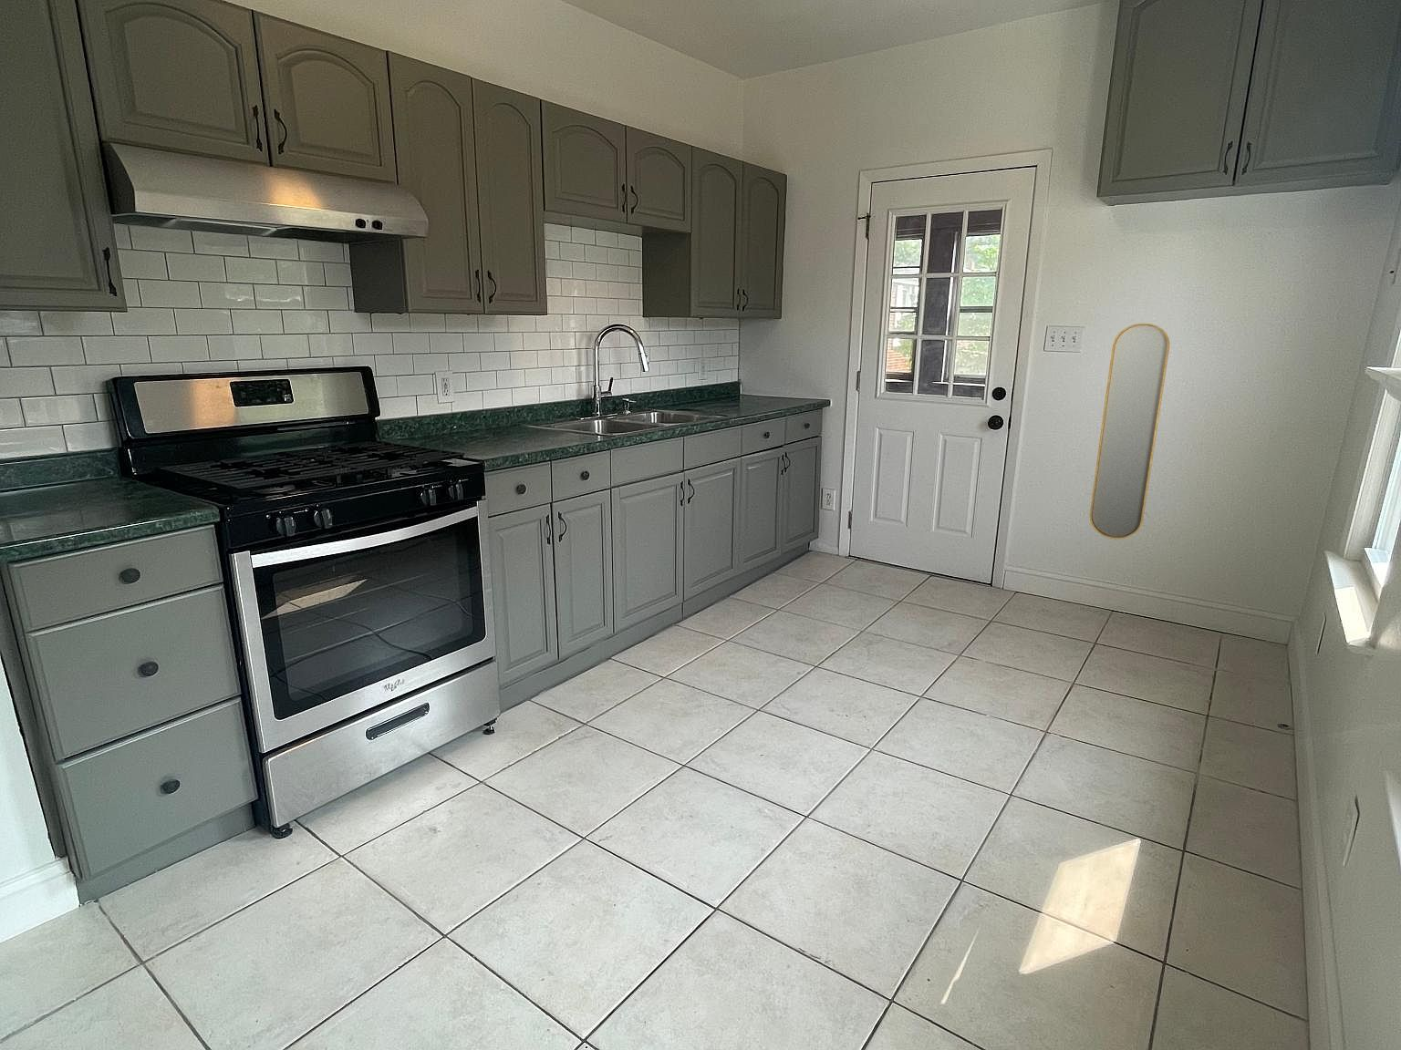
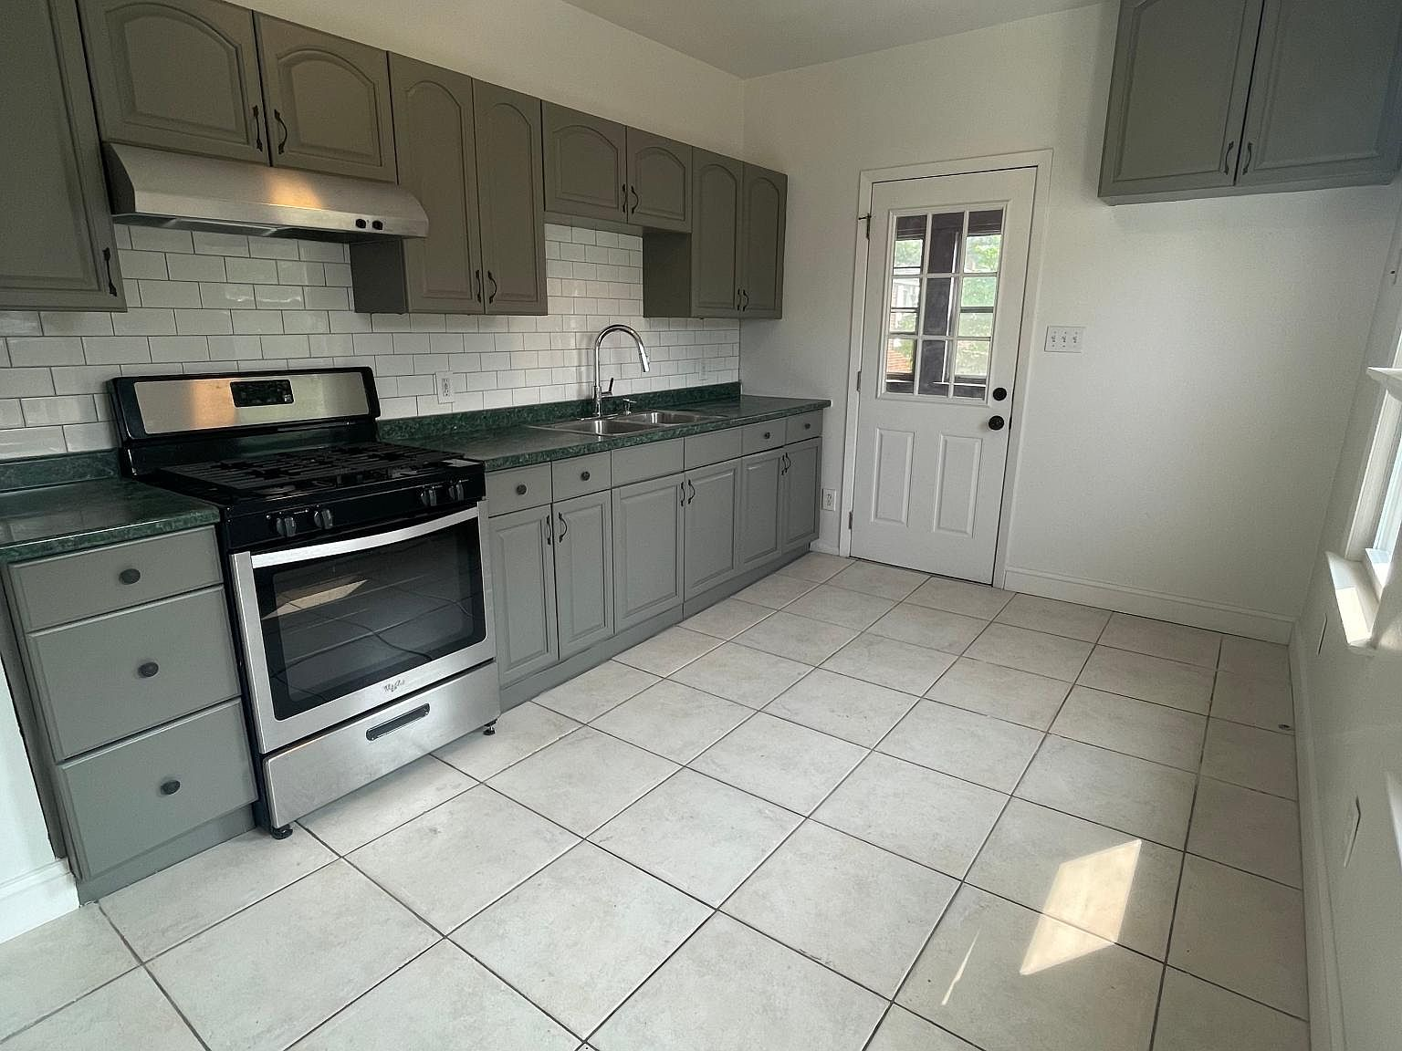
- home mirror (1127, 433)
